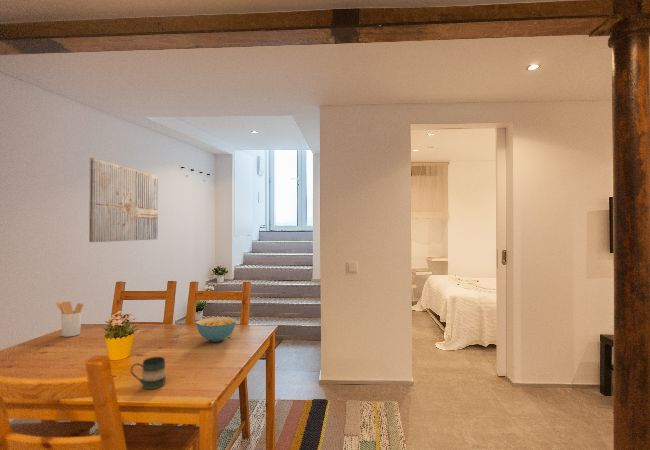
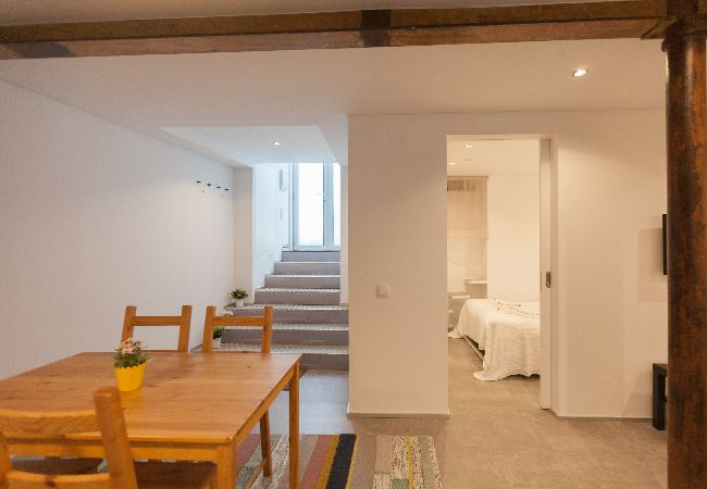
- utensil holder (68, 317)
- mug (148, 373)
- cereal bowl (216, 330)
- wall art (128, 204)
